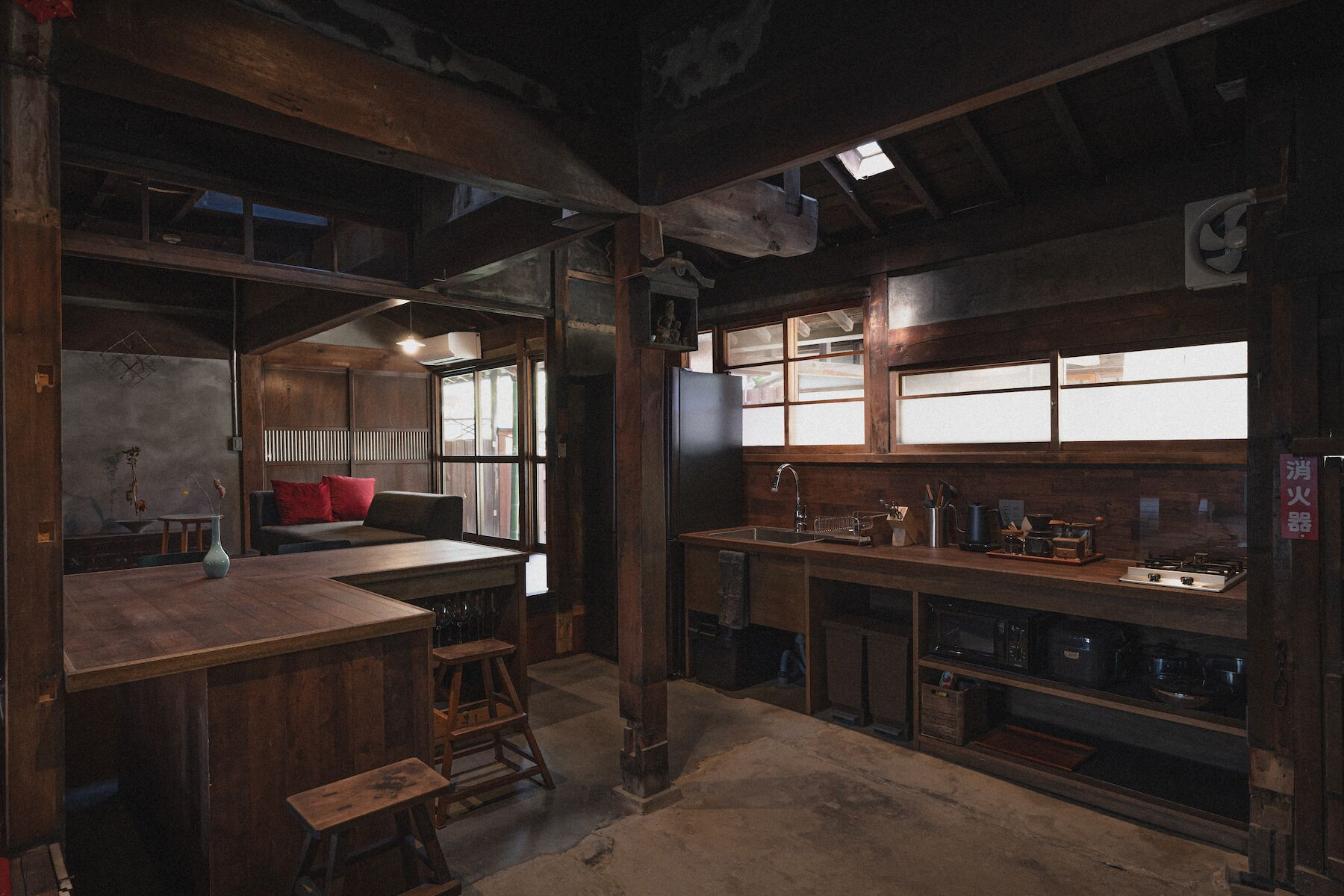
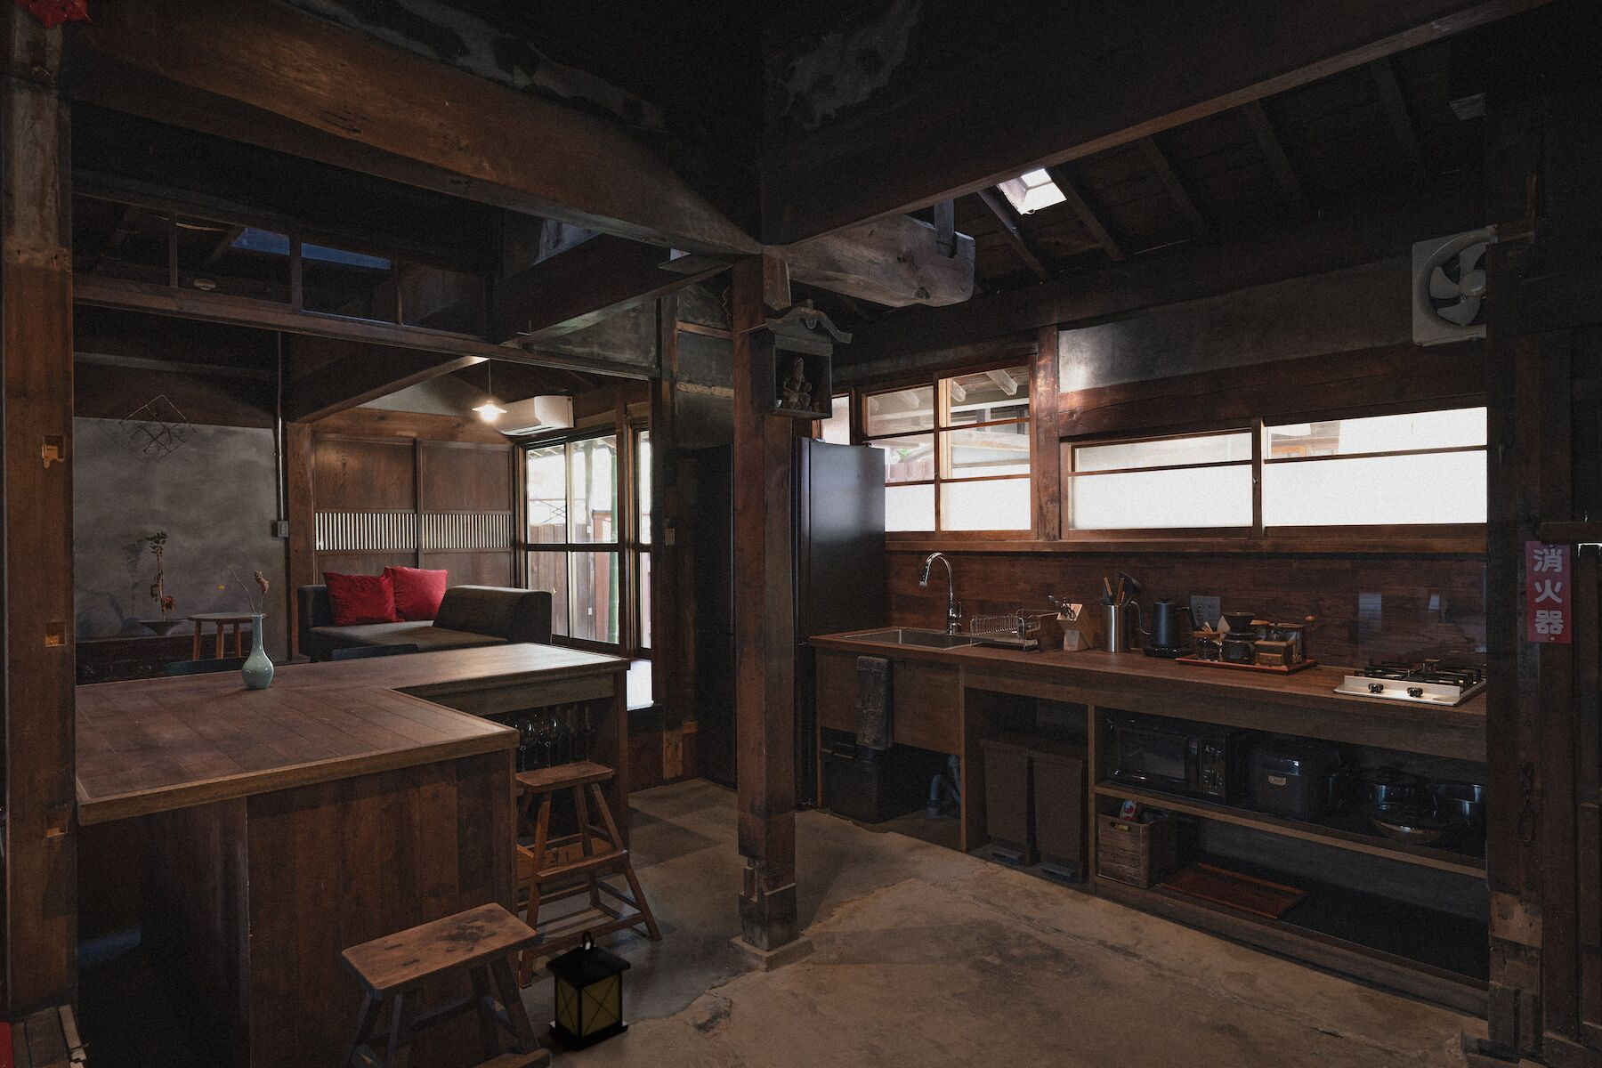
+ lantern (589, 979)
